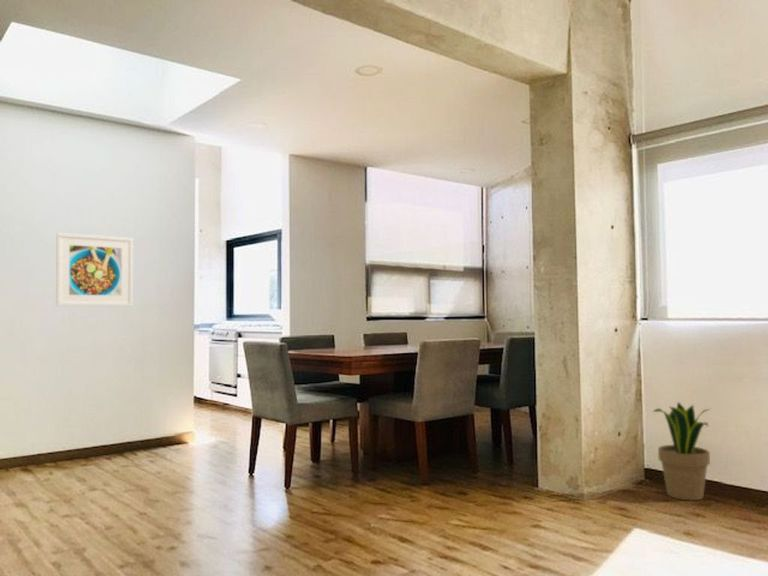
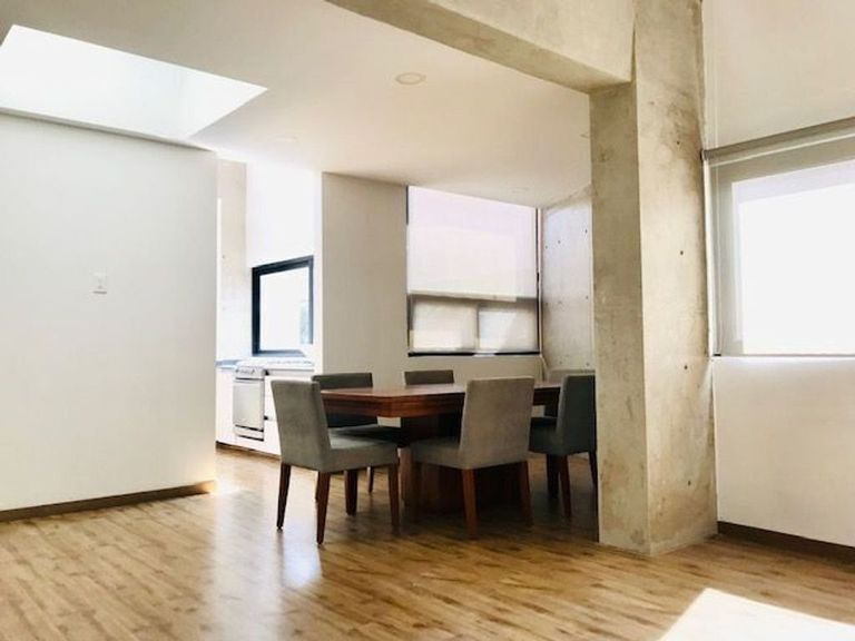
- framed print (95, 270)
- potted plant (684, 449)
